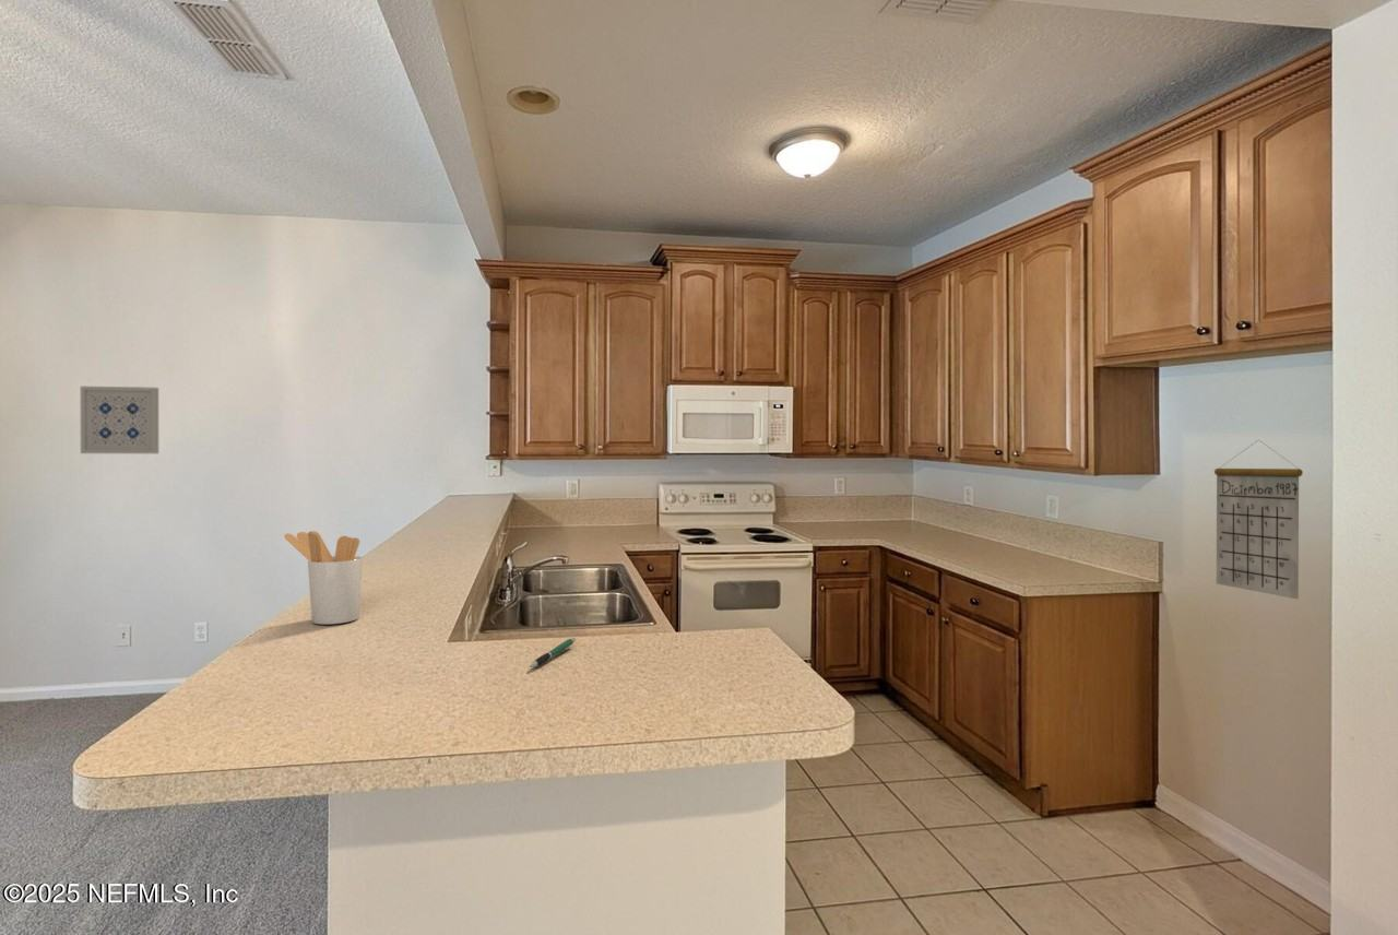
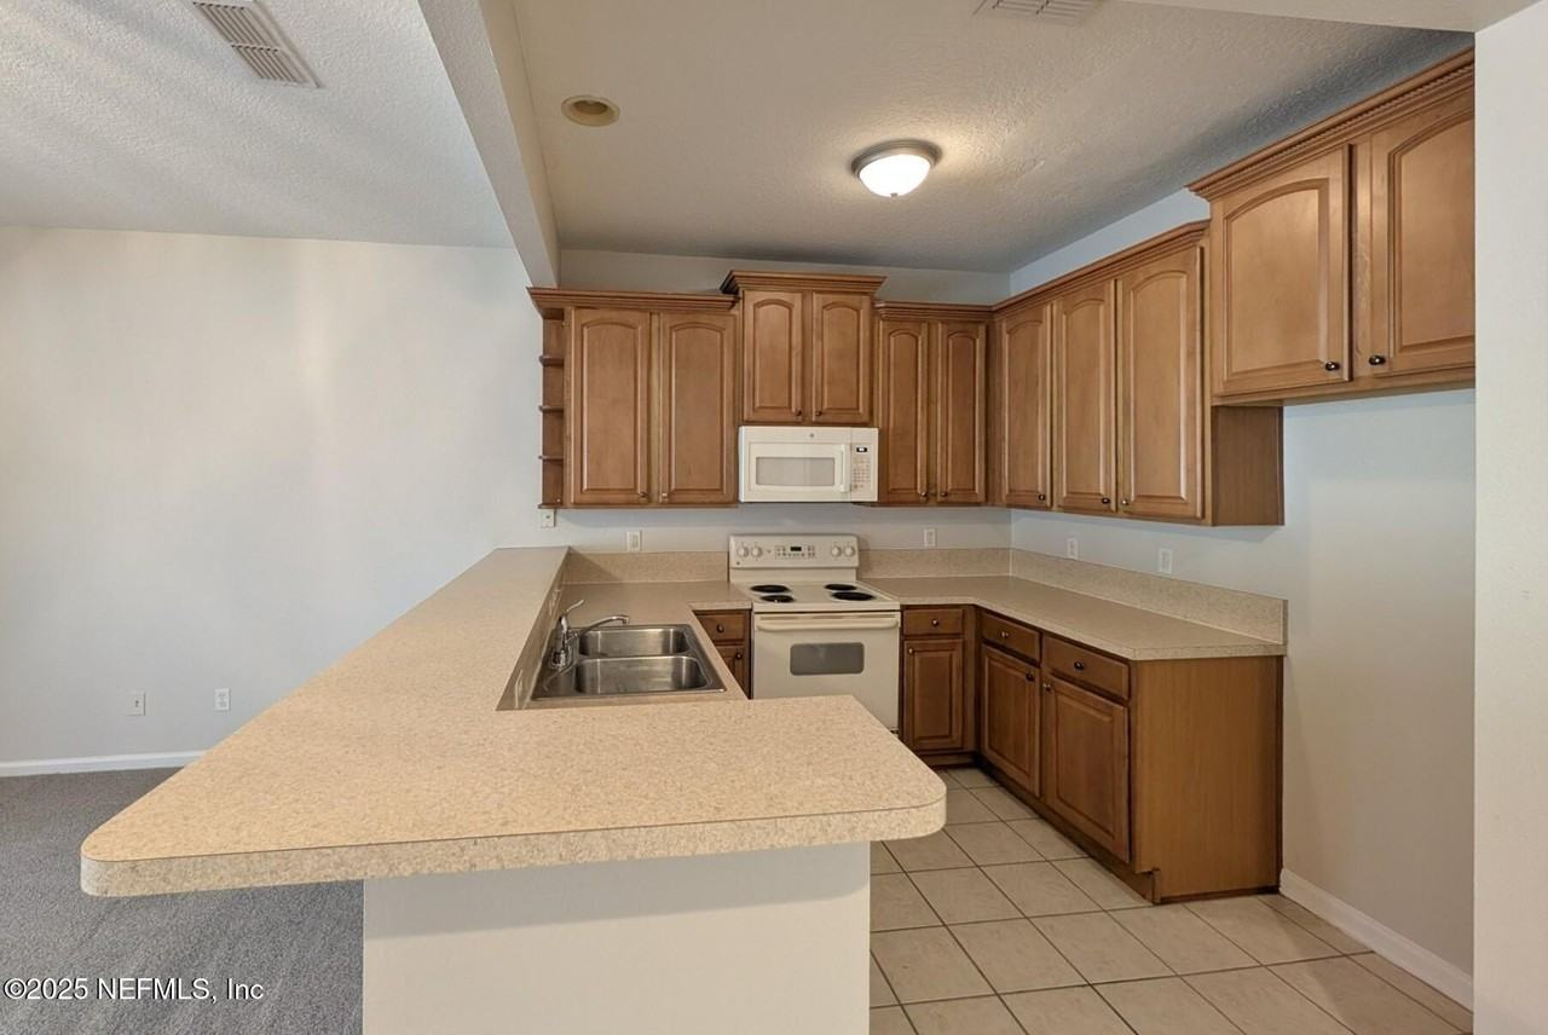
- wall art (119, 419)
- utensil holder (324, 573)
- calendar (1255, 514)
- pen (553, 651)
